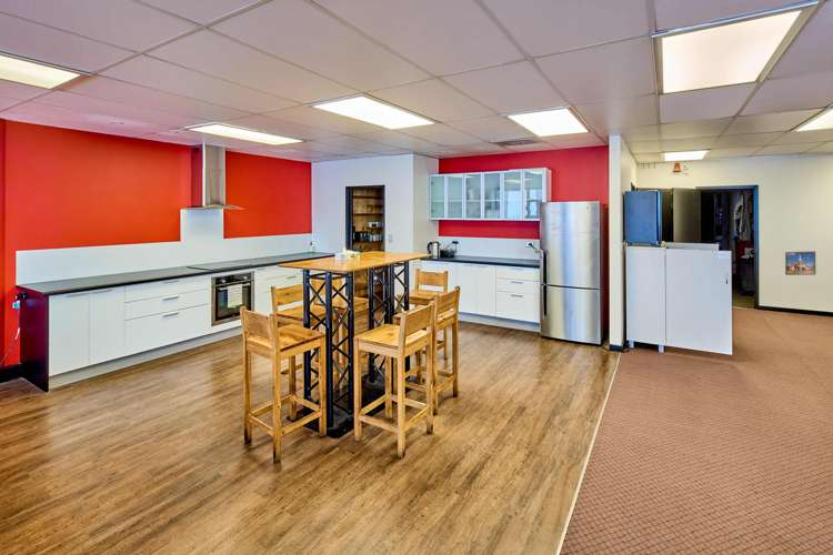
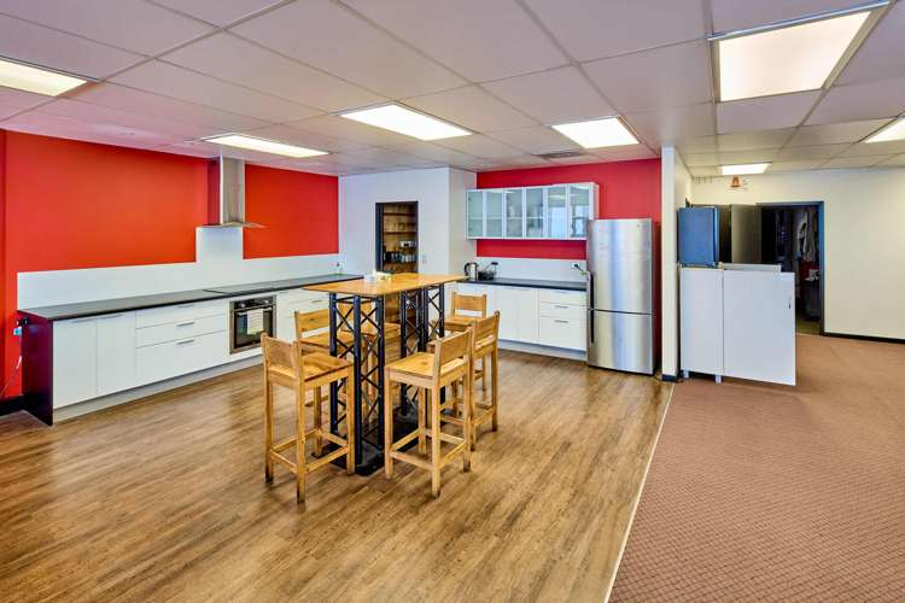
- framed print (800, 263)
